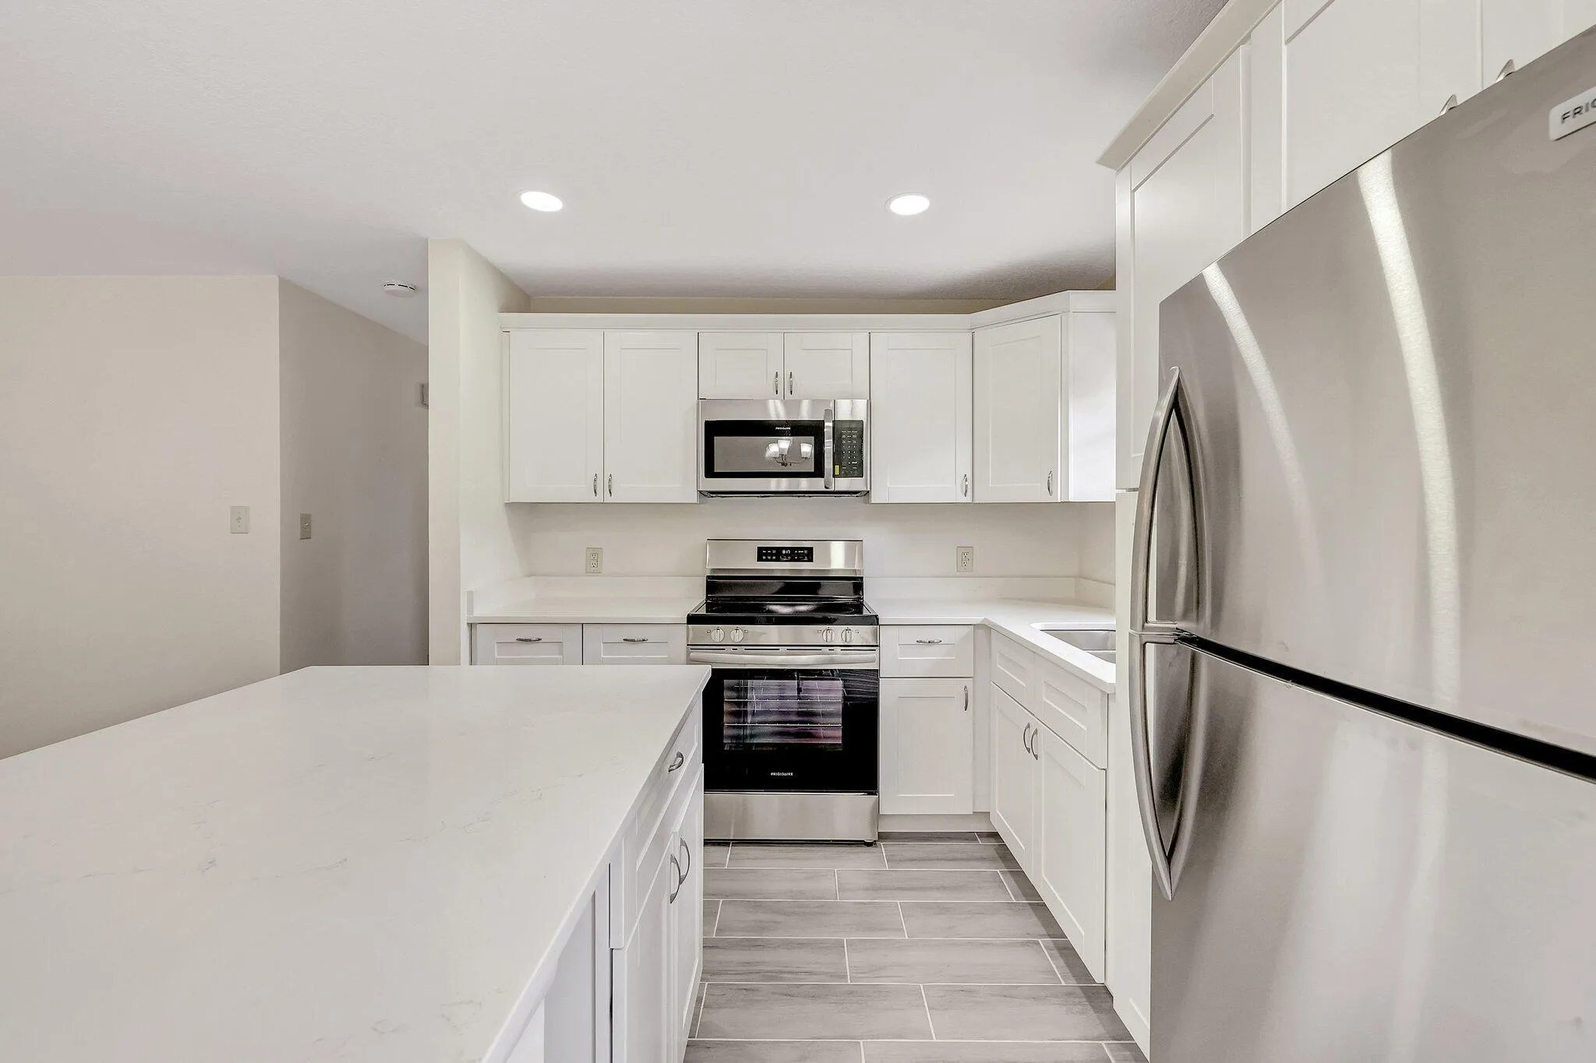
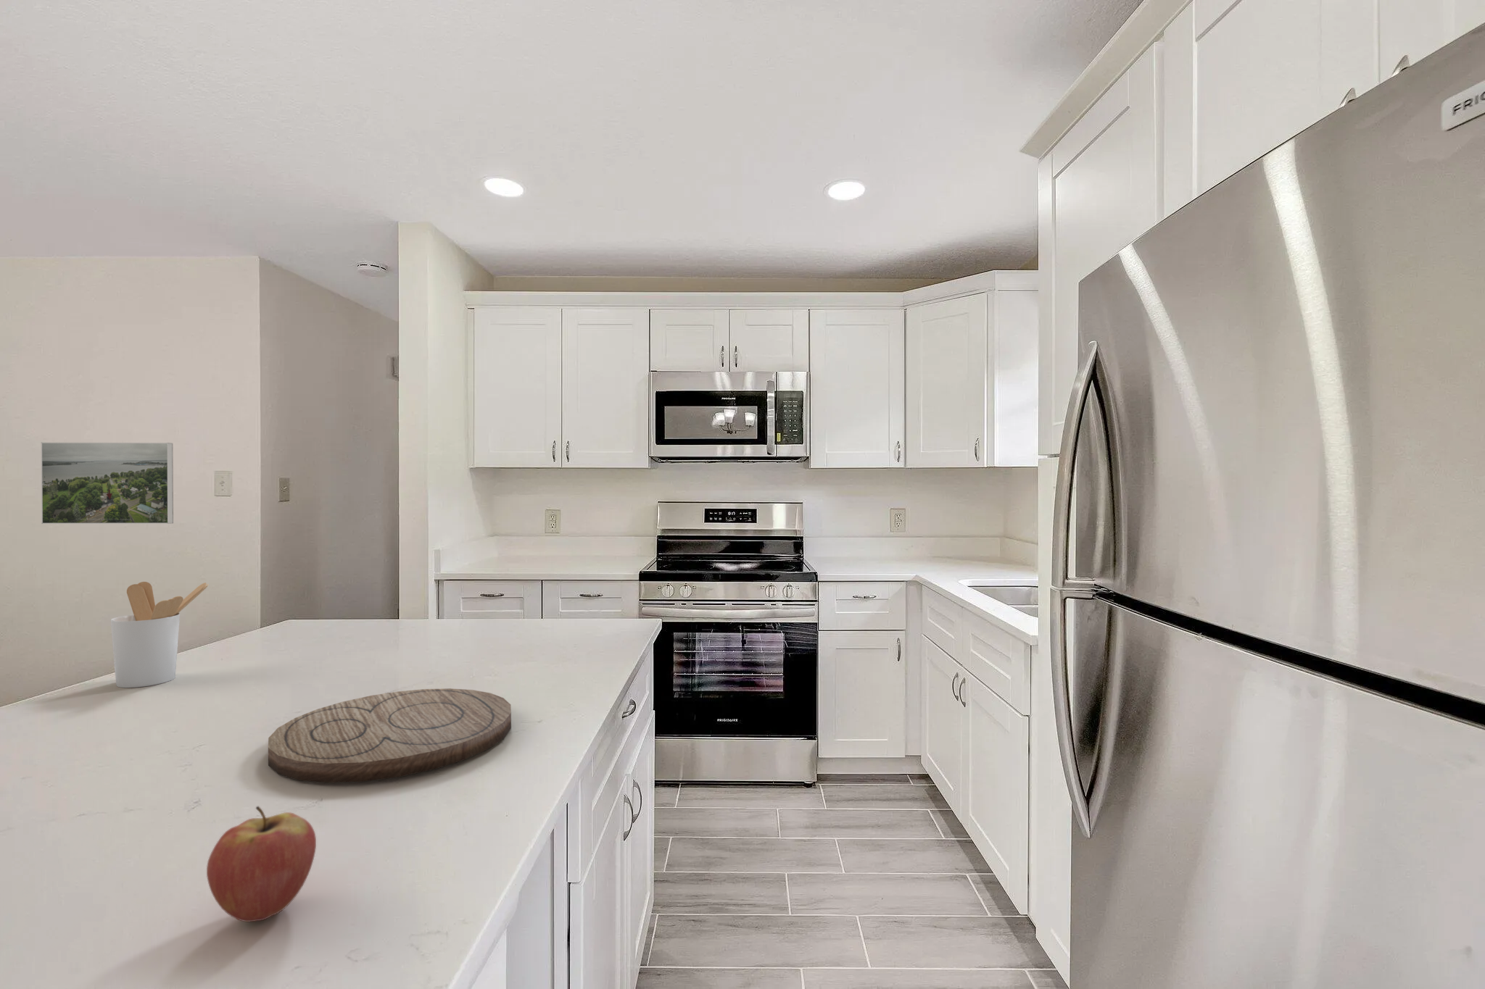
+ cutting board (399, 729)
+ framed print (107, 482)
+ utensil holder (163, 630)
+ fruit (264, 857)
